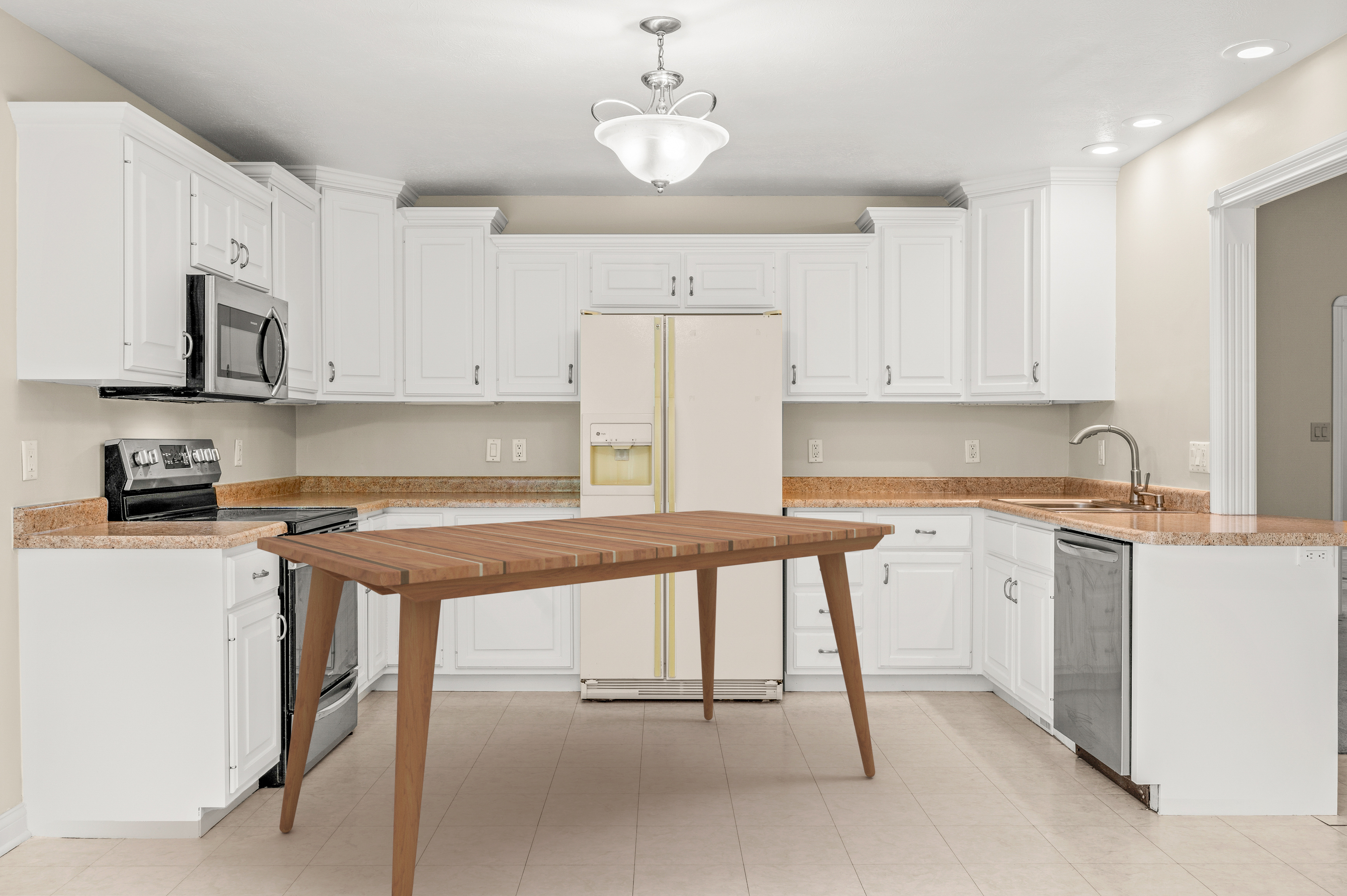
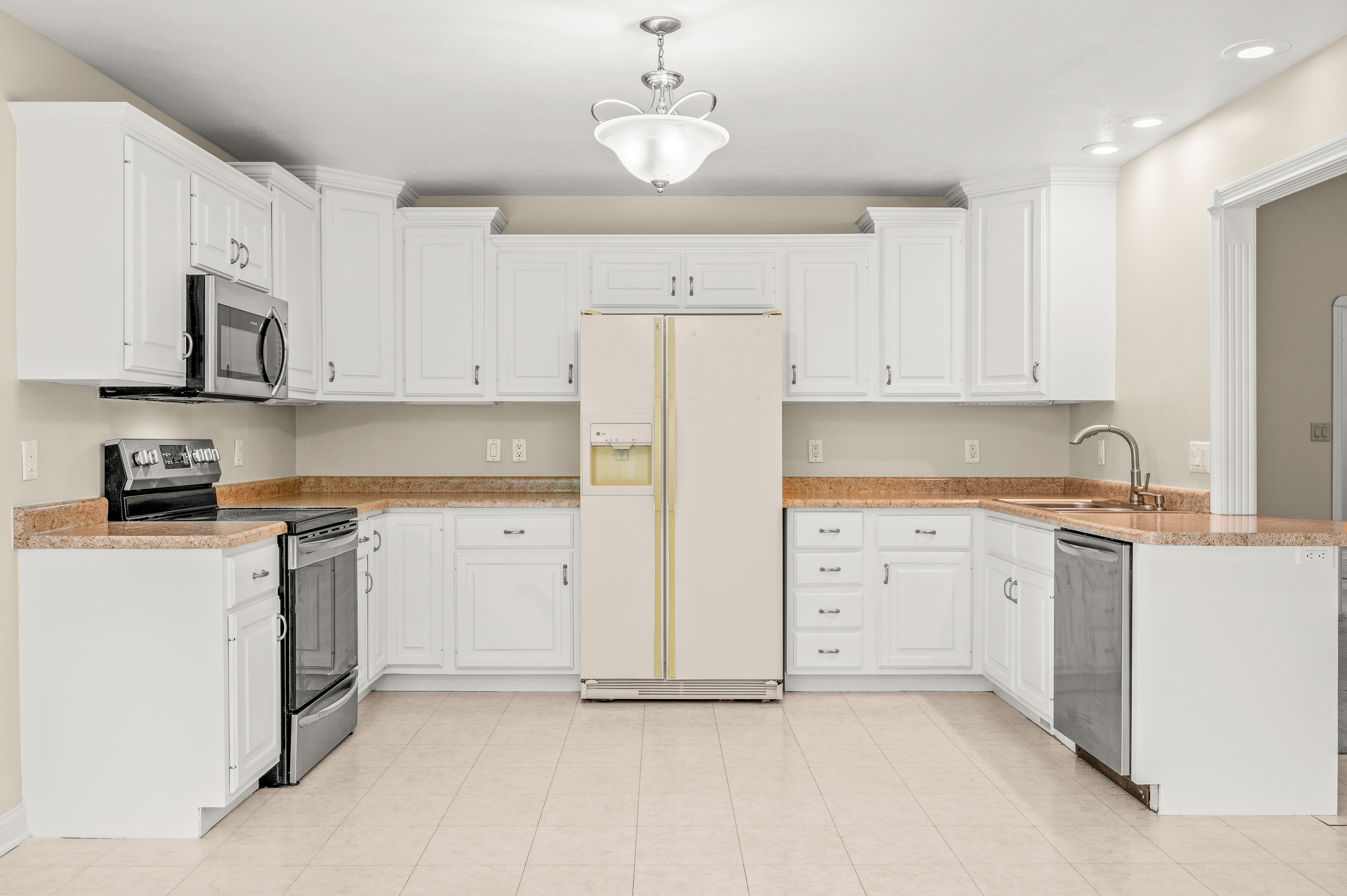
- dining table (589, 582)
